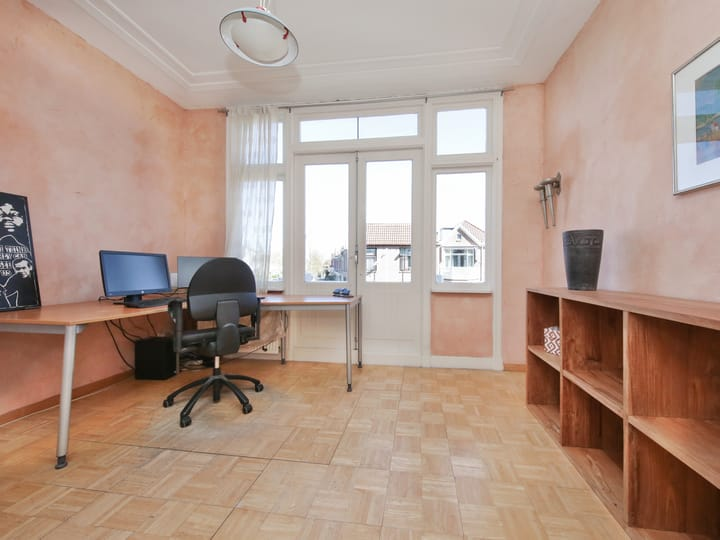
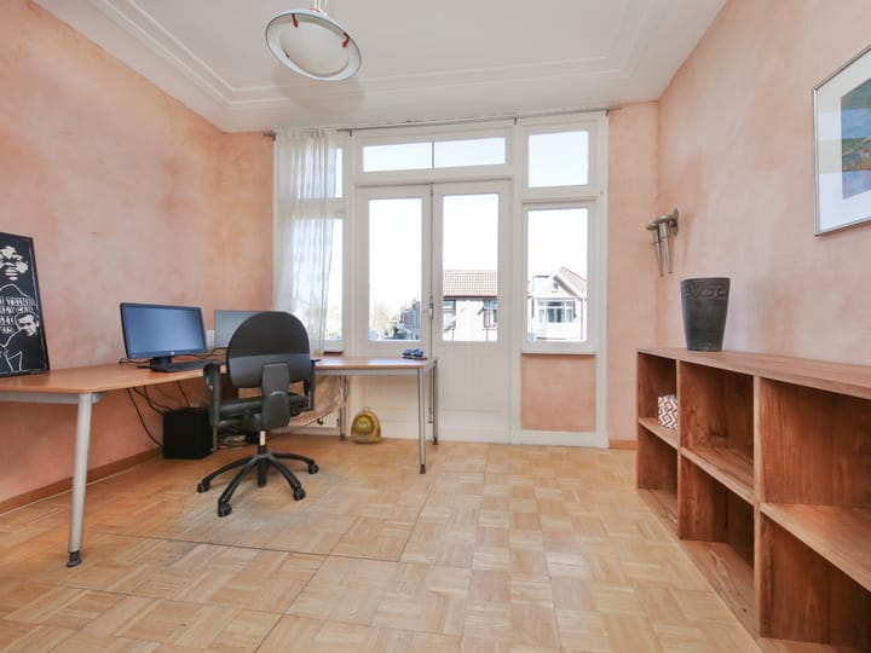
+ backpack (365, 423)
